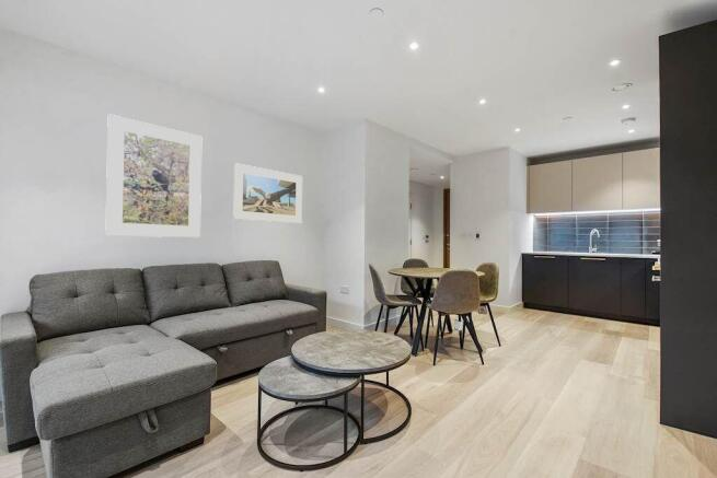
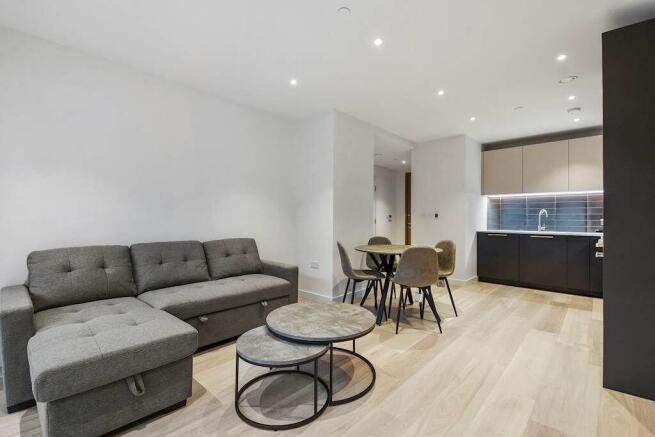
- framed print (158, 180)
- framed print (270, 196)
